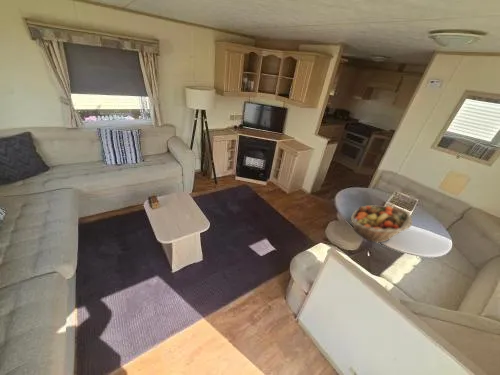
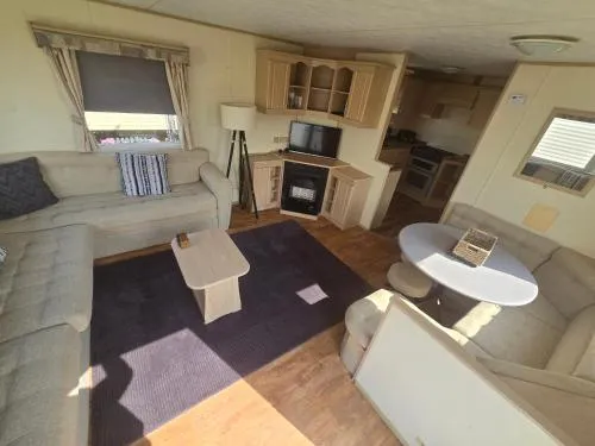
- fruit basket (378, 221)
